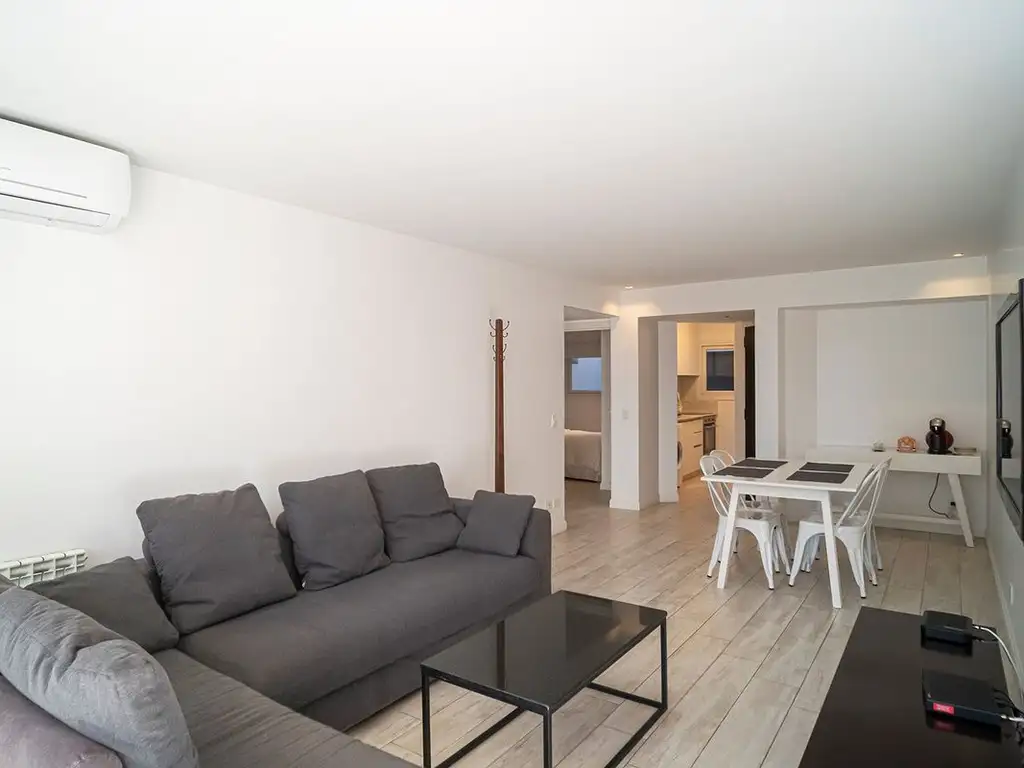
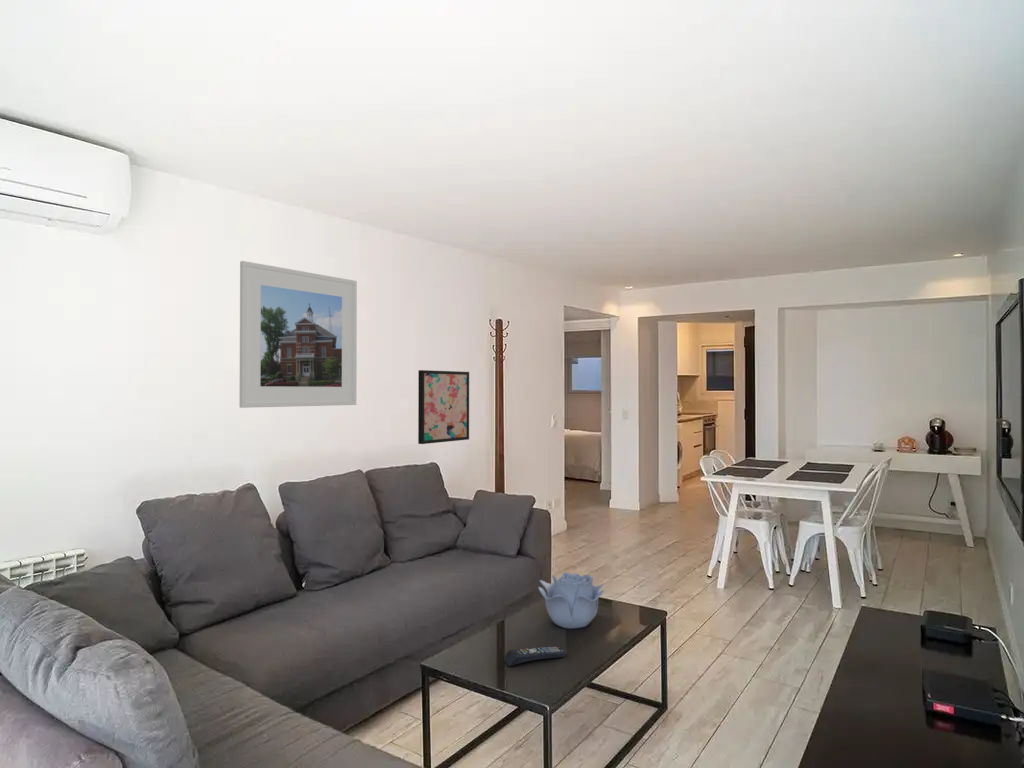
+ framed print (303, 338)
+ wall art (444, 406)
+ remote control (535, 654)
+ decorative bowl (570, 599)
